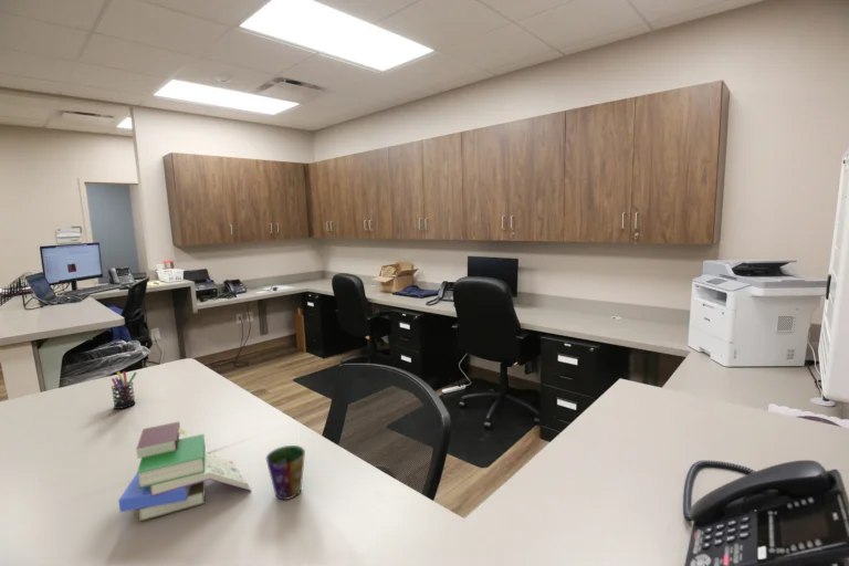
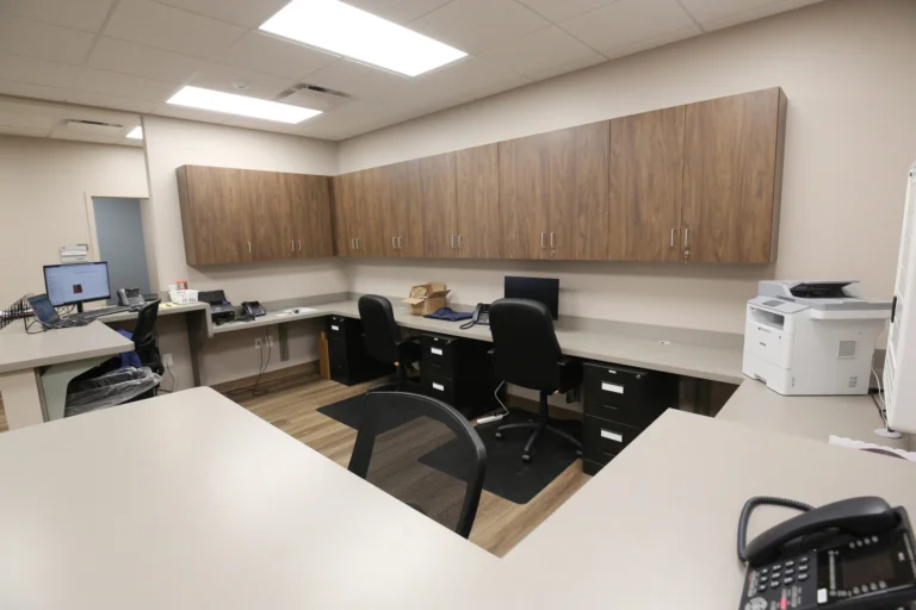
- book (188, 462)
- cup (286, 476)
- pen holder (125, 387)
